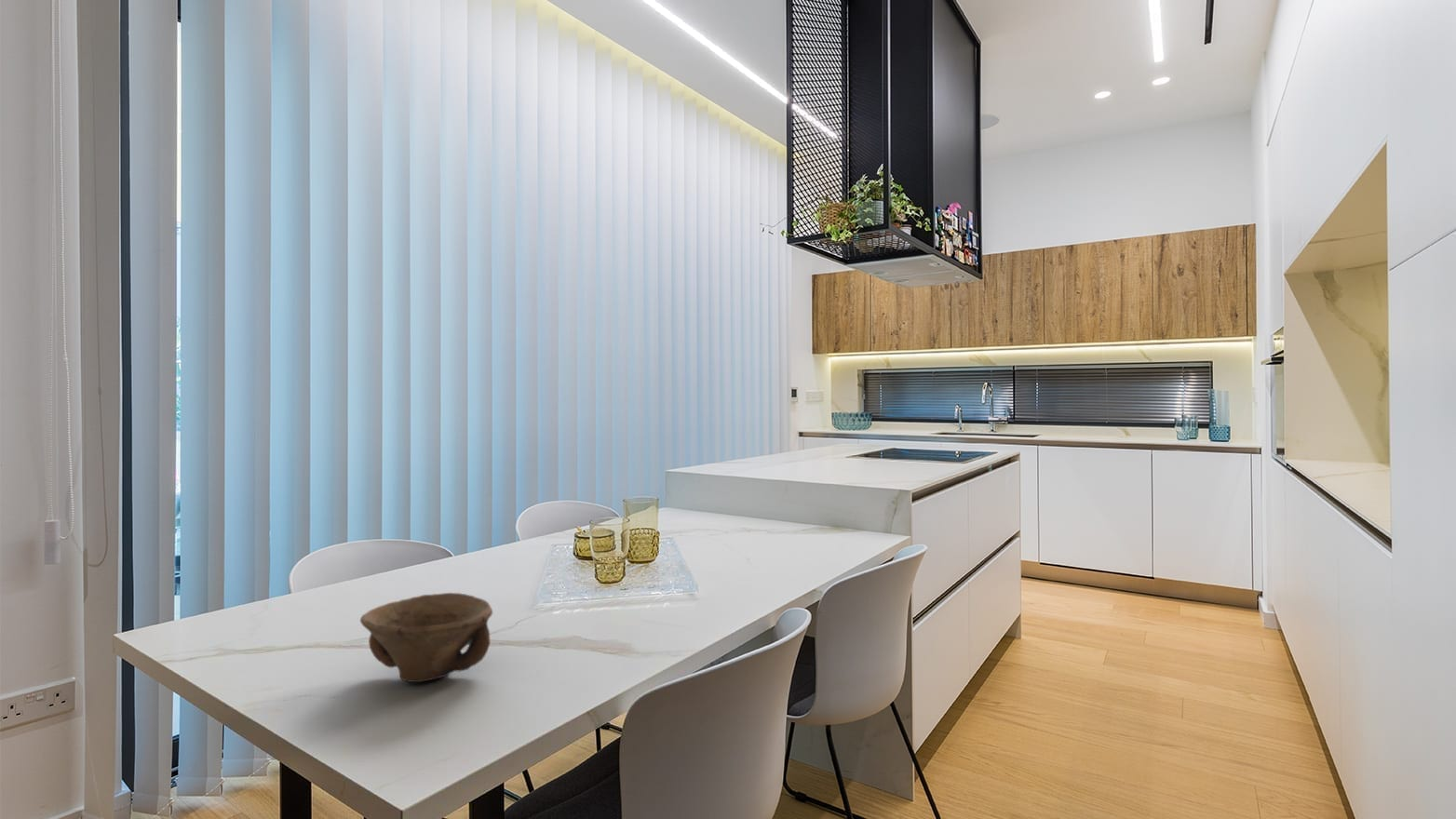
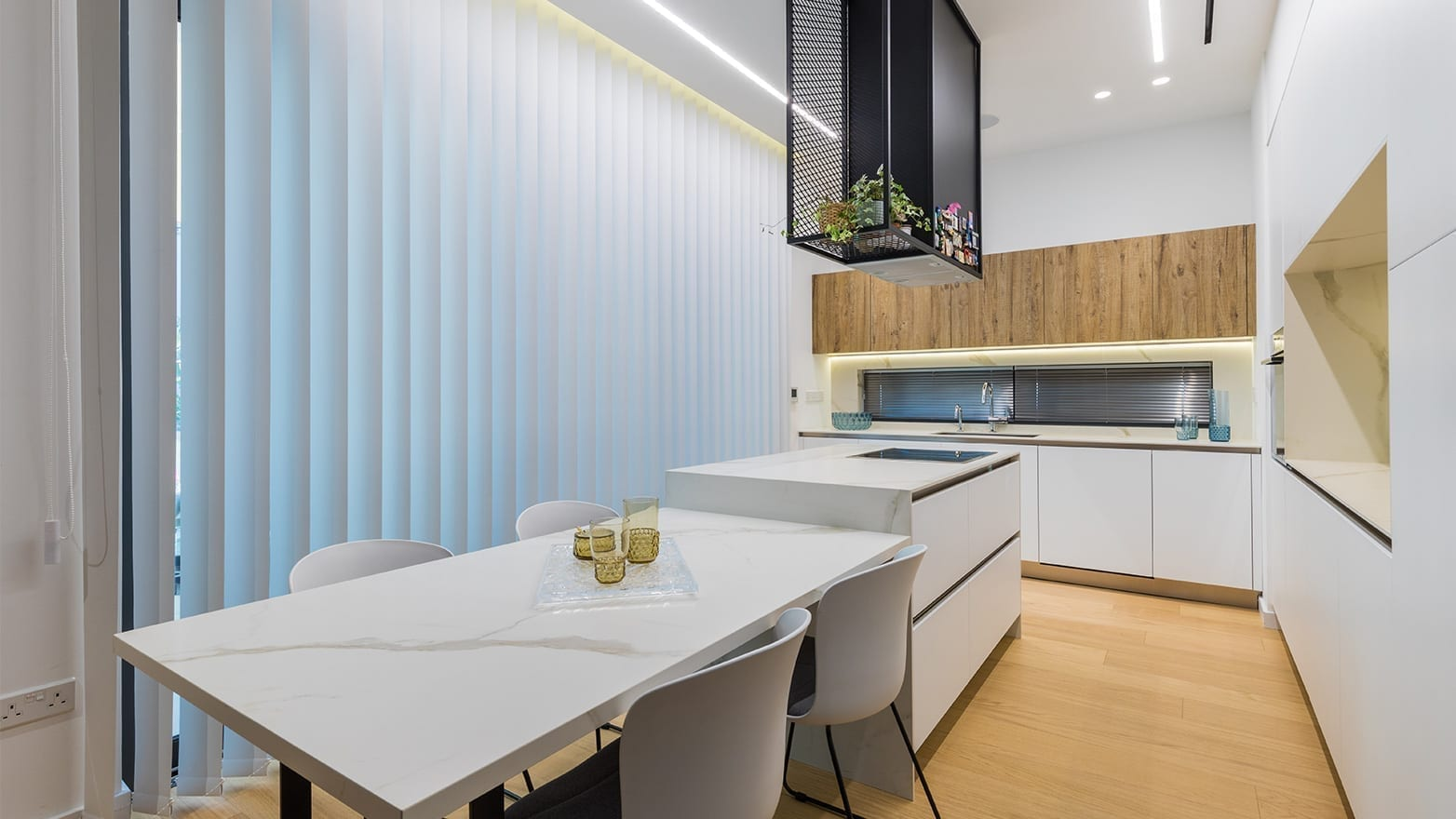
- bowl (425, 641)
